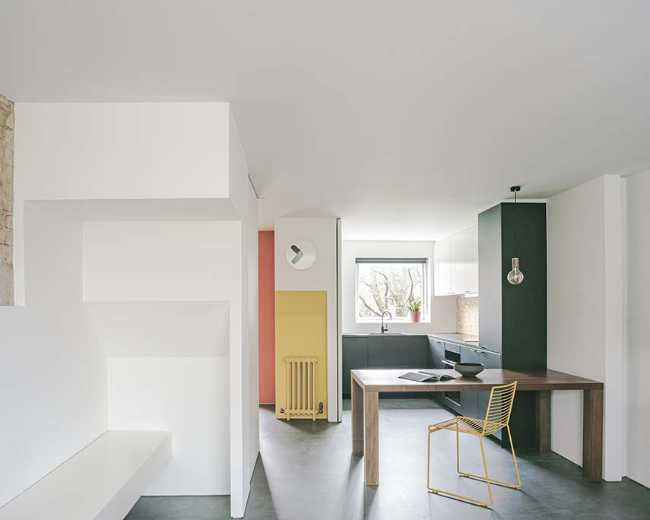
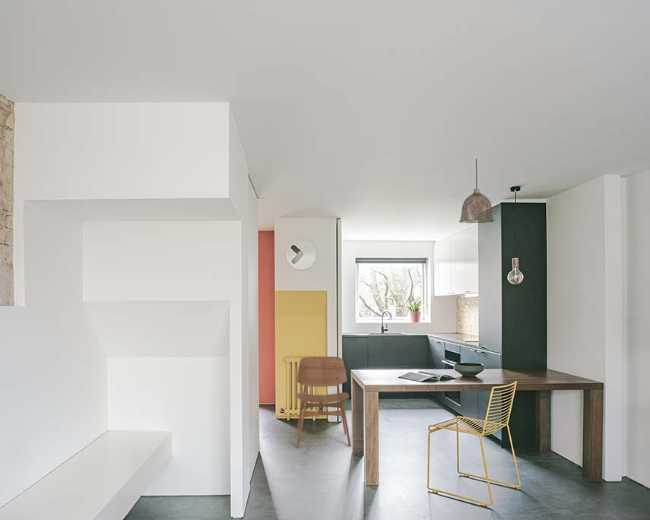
+ dining chair (322, 400)
+ pendant lamp (476, 190)
